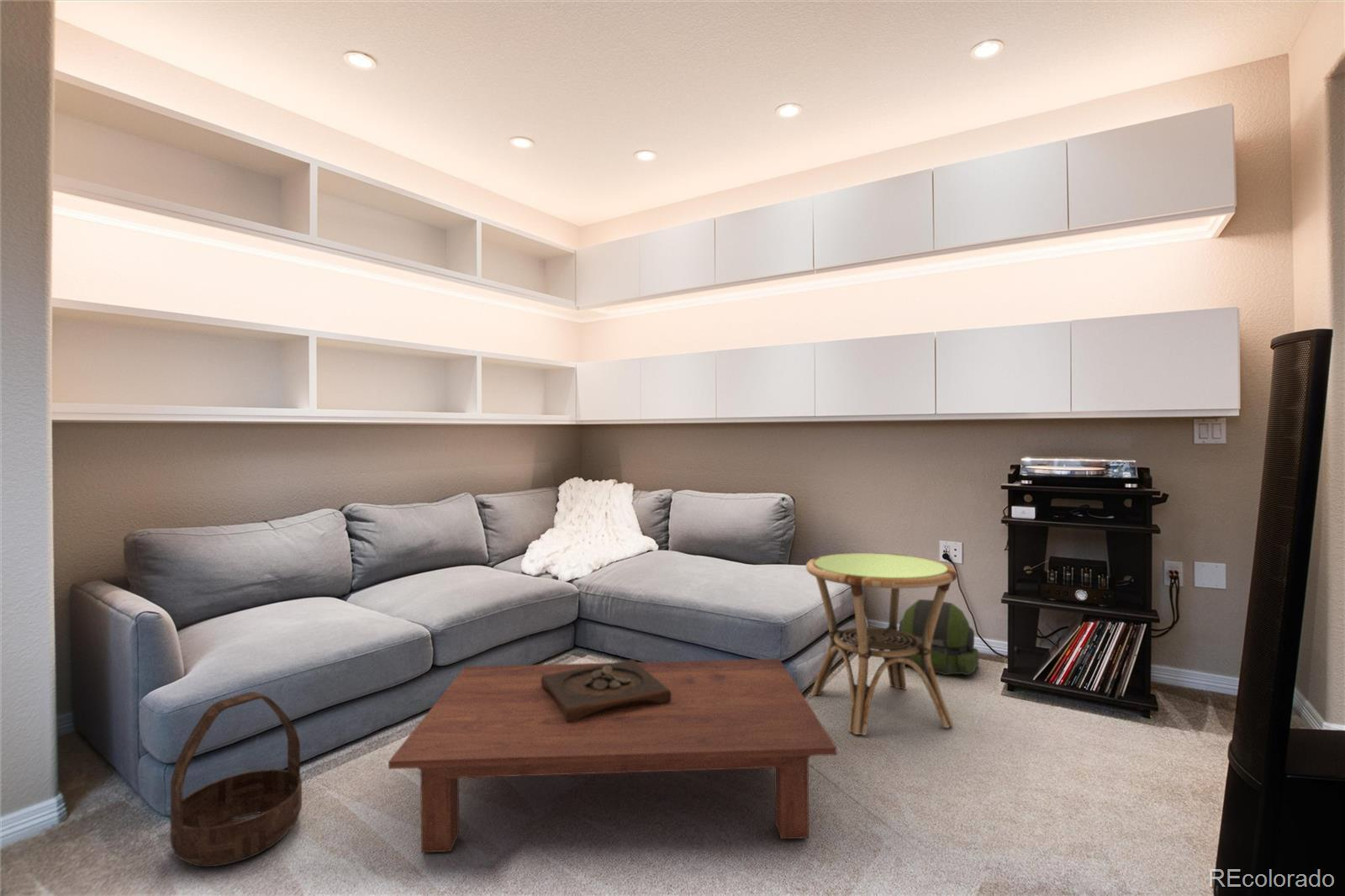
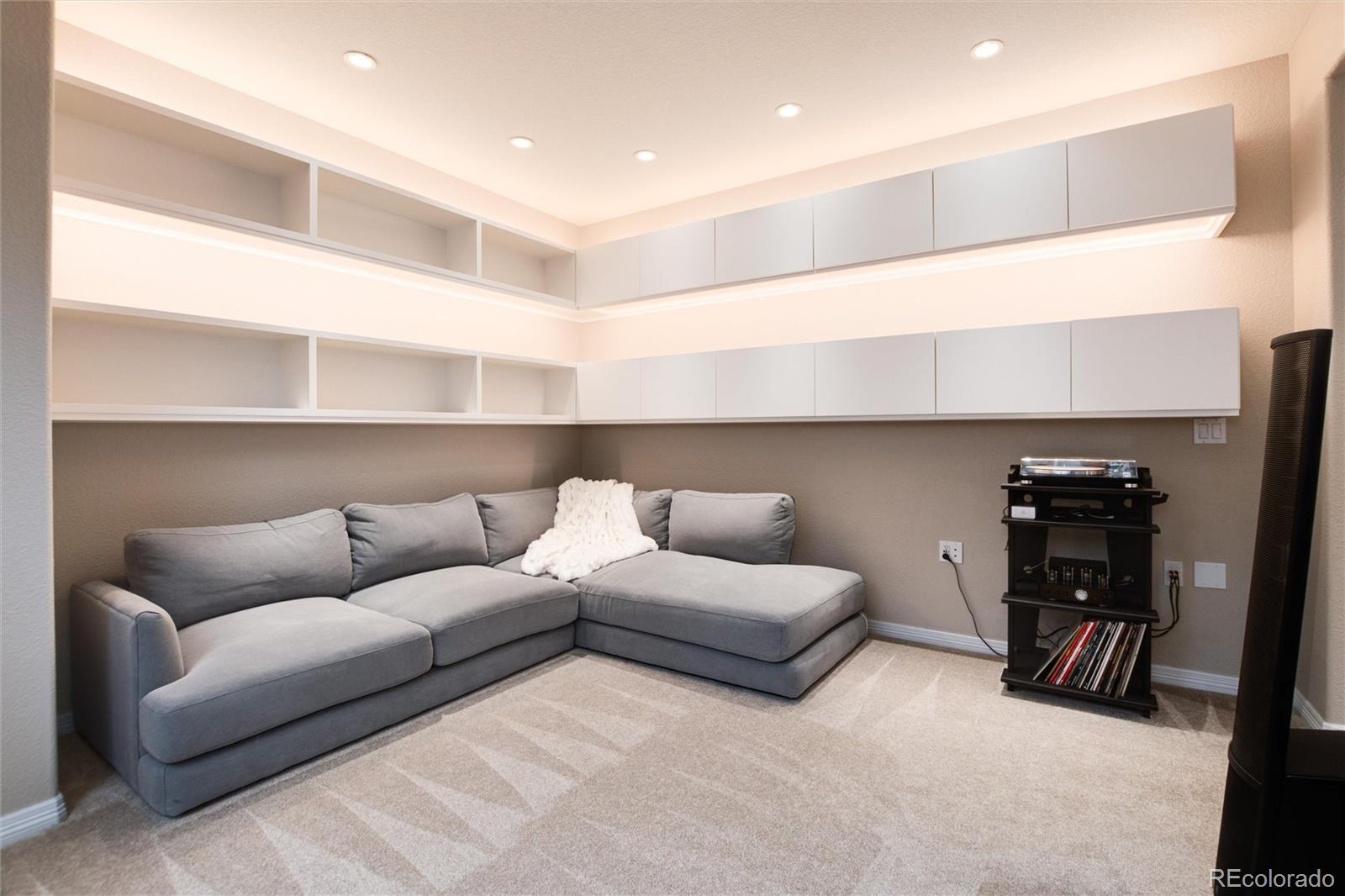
- coffee table (621, 743)
- backpack (938, 629)
- wooden tray (603, 679)
- side table (878, 636)
- basket (240, 773)
